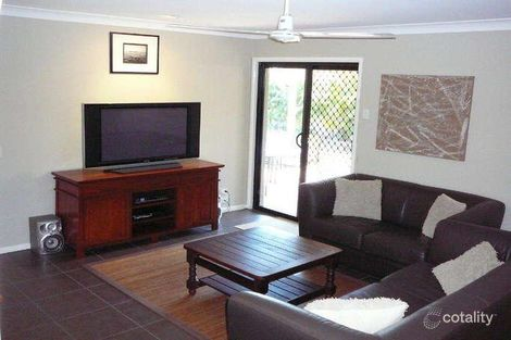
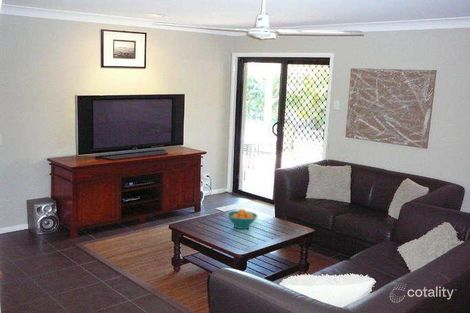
+ fruit bowl (242, 218)
